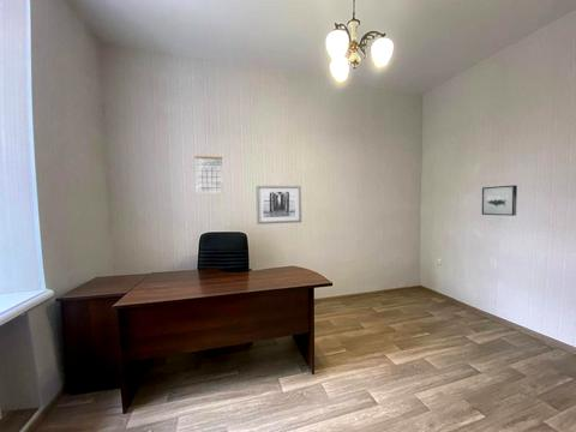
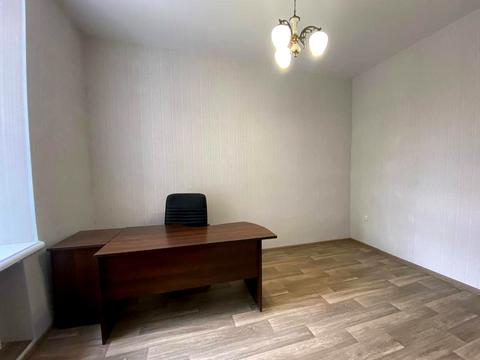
- wall art (278, 204)
- wall art (498, 200)
- calendar (209, 170)
